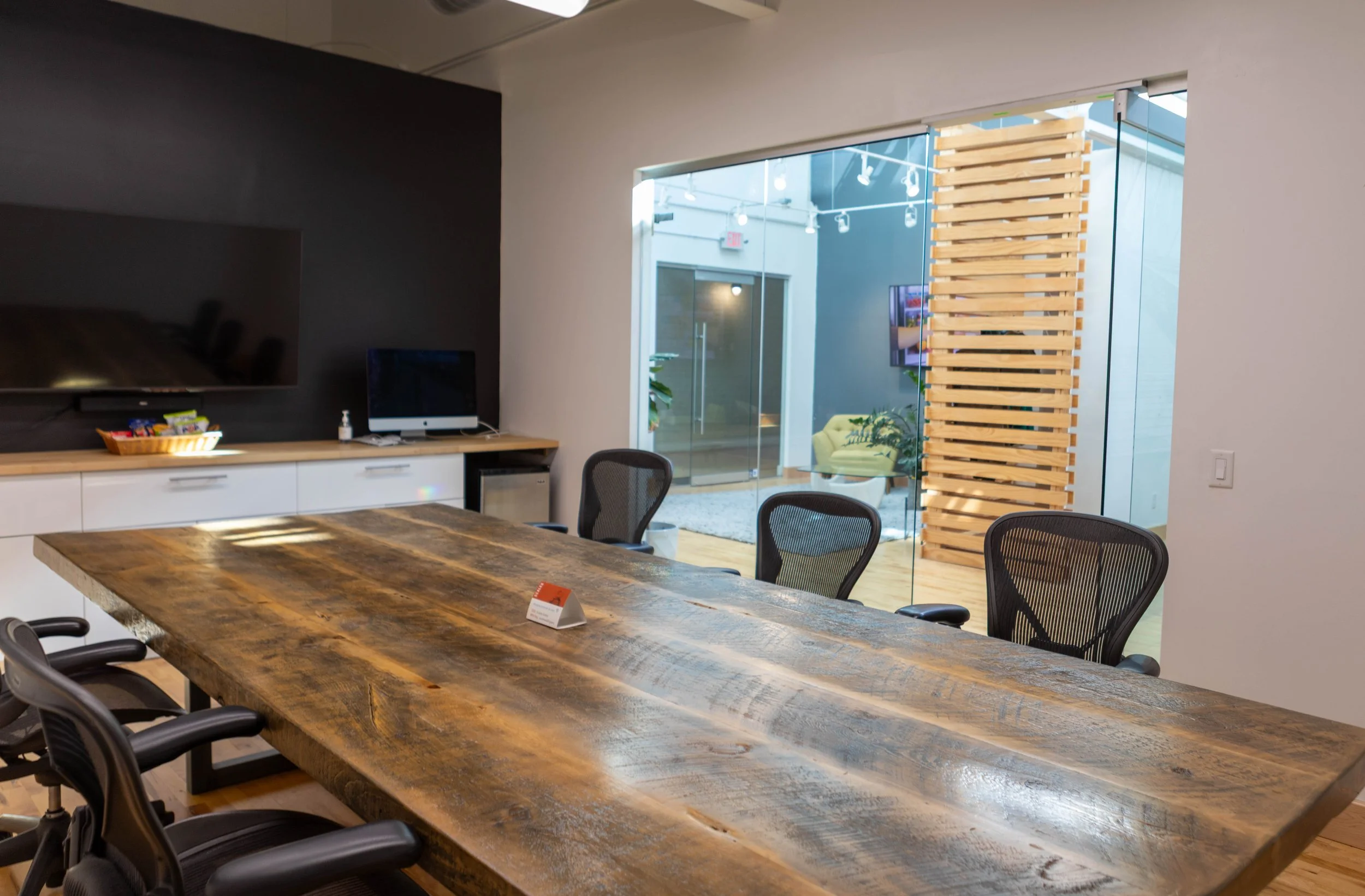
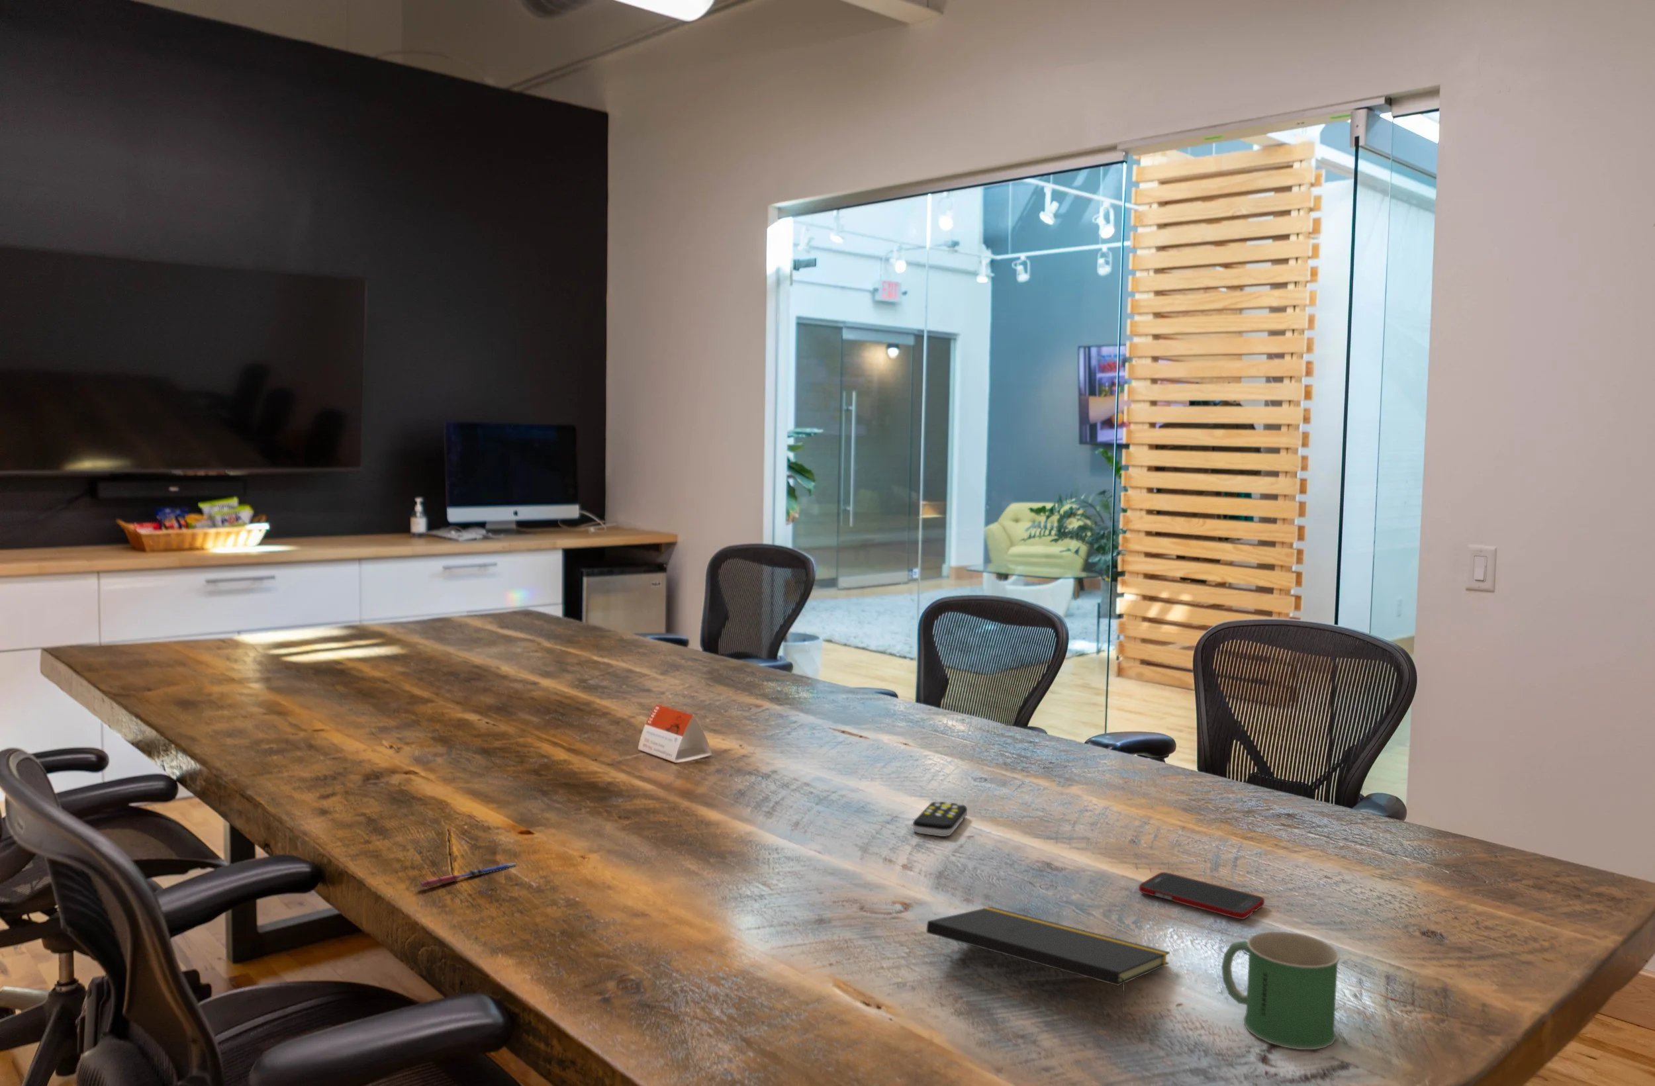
+ remote control (940, 817)
+ pen (469, 873)
+ cell phone (1200, 894)
+ mug (1277, 983)
+ notepad (1048, 943)
